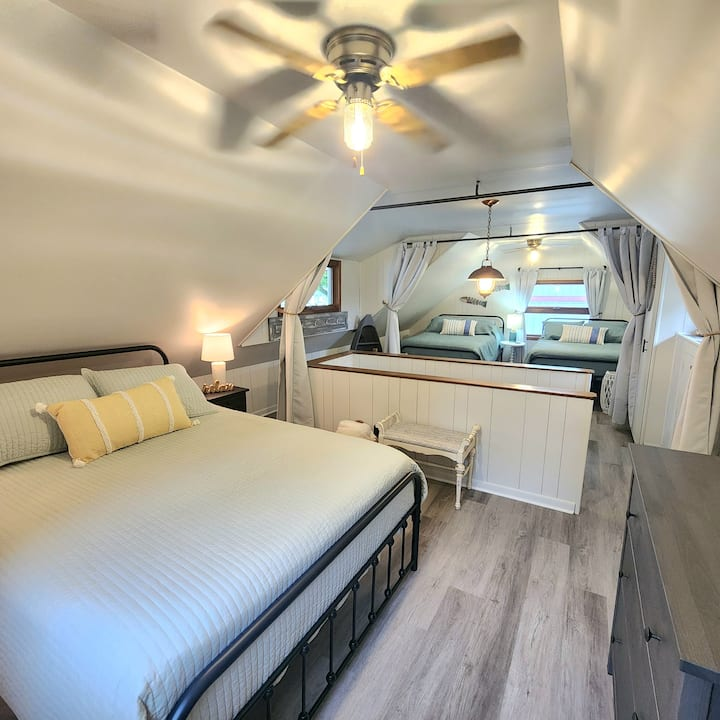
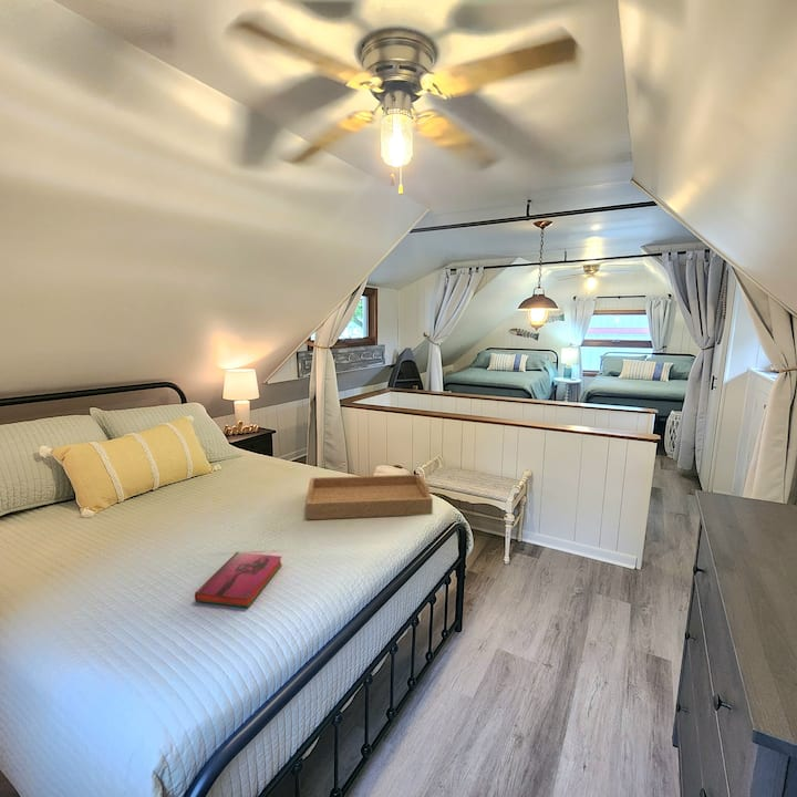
+ serving tray (368, 493)
+ hardback book (241, 577)
